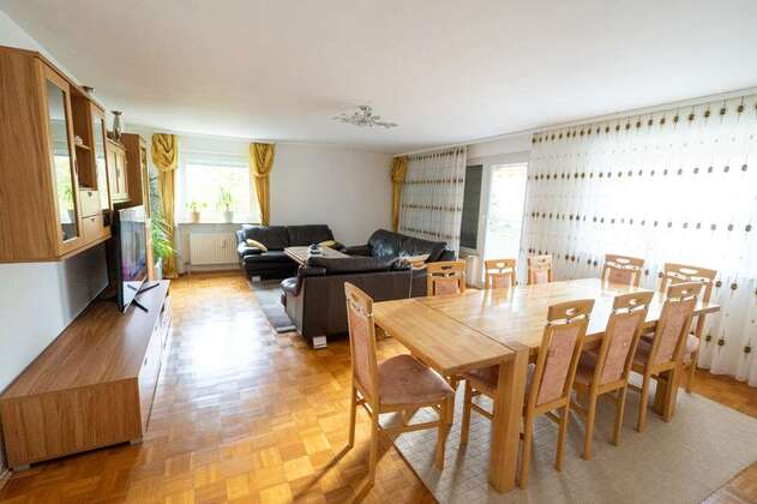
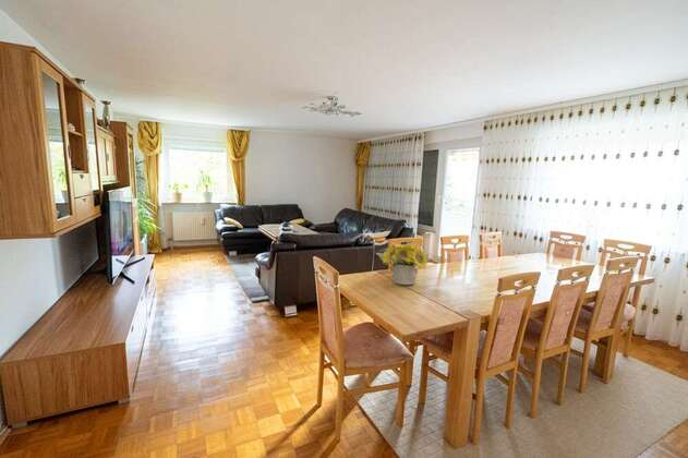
+ sunflower (402, 262)
